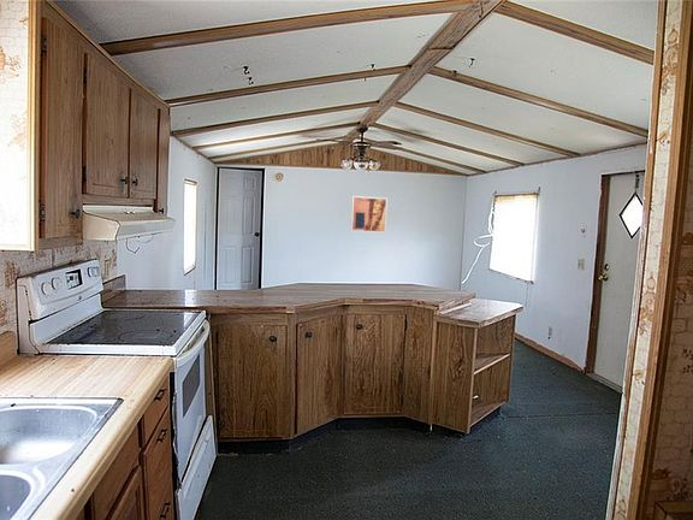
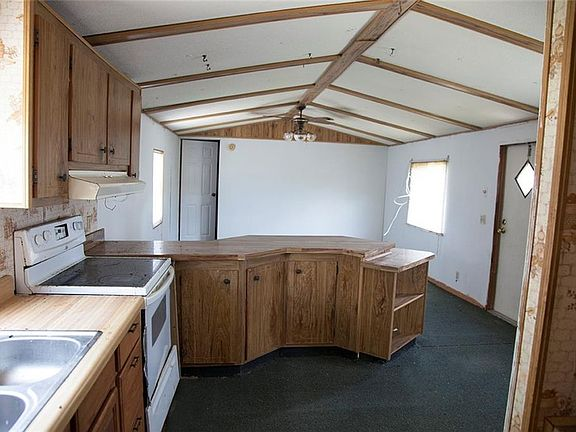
- wall art (368, 214)
